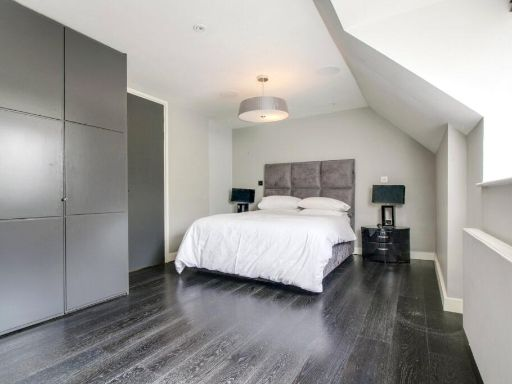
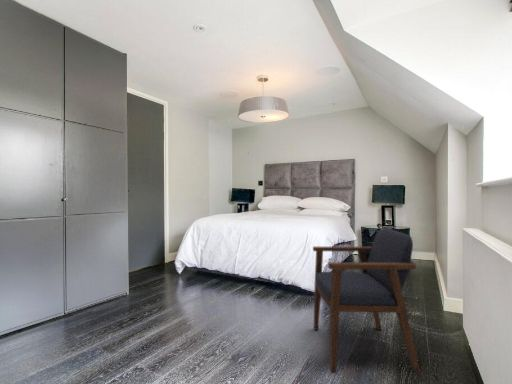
+ armchair (359, 289)
